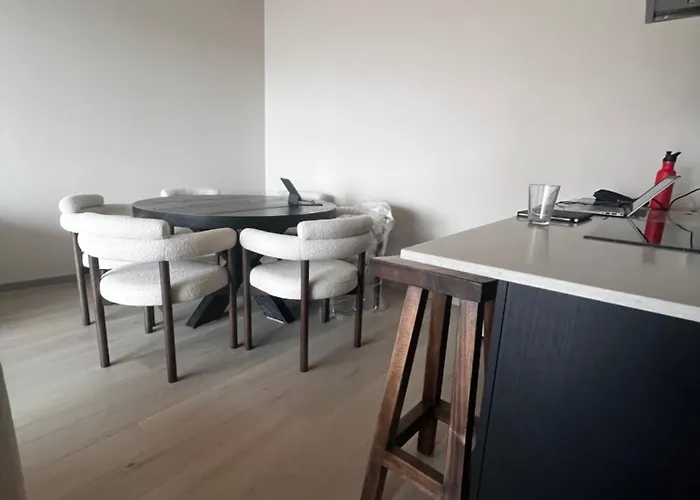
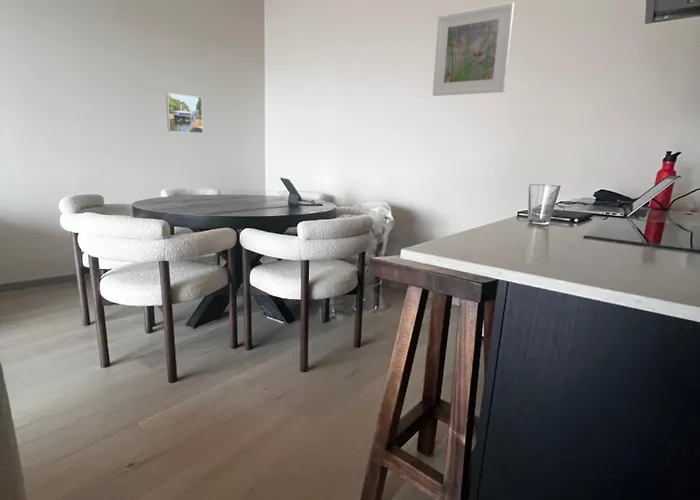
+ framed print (470, 52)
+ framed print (185, 114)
